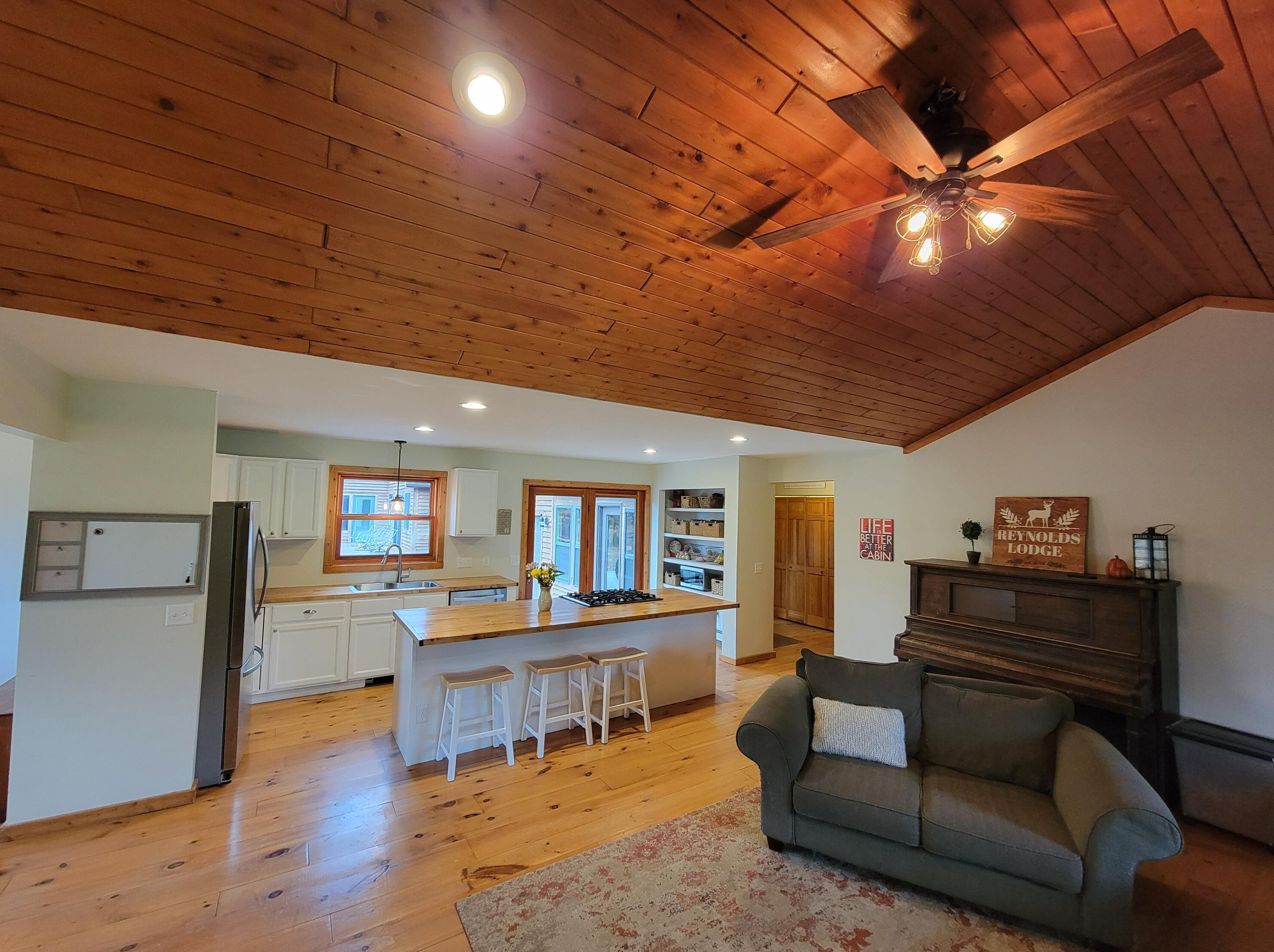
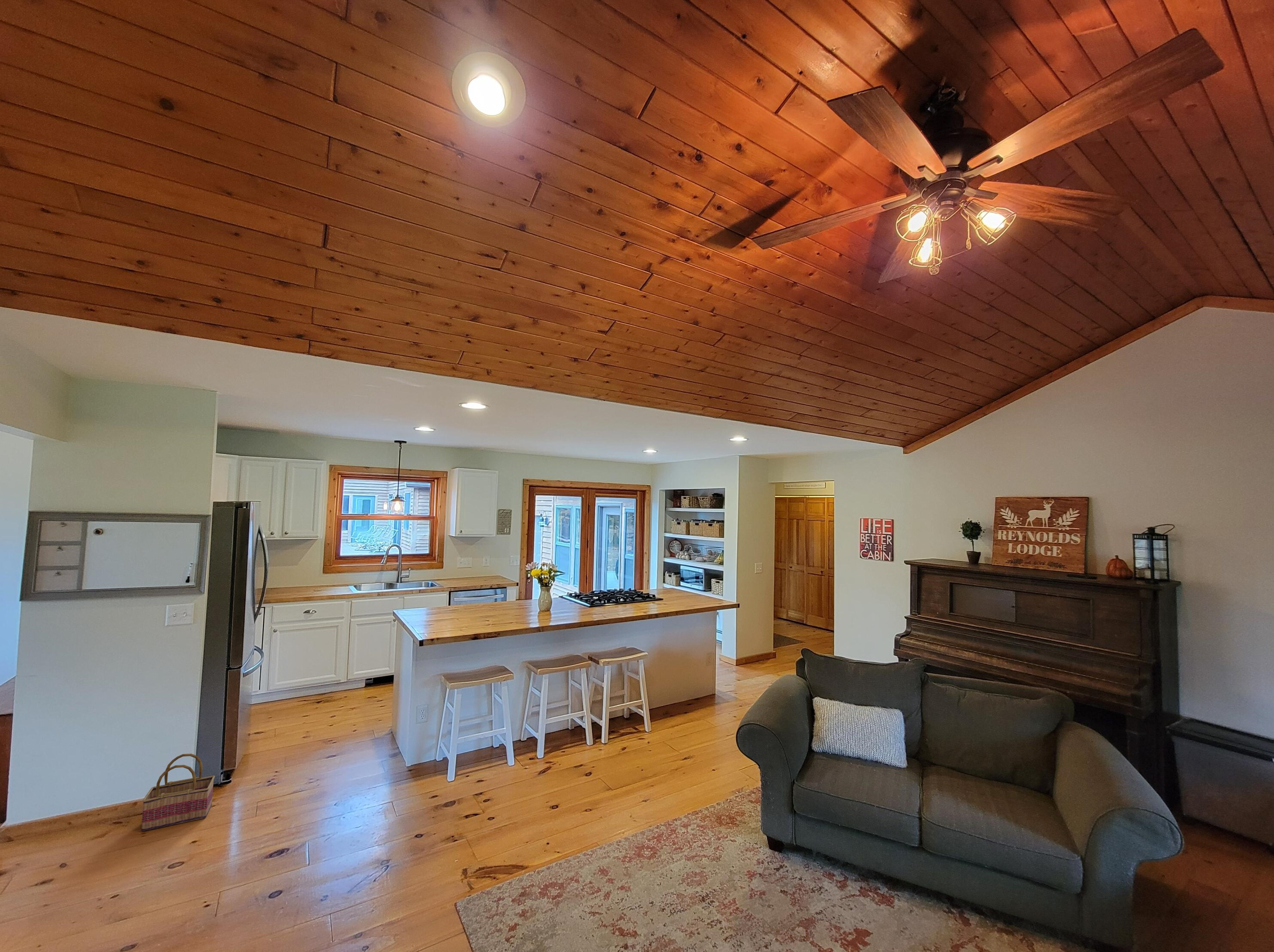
+ basket (180, 788)
